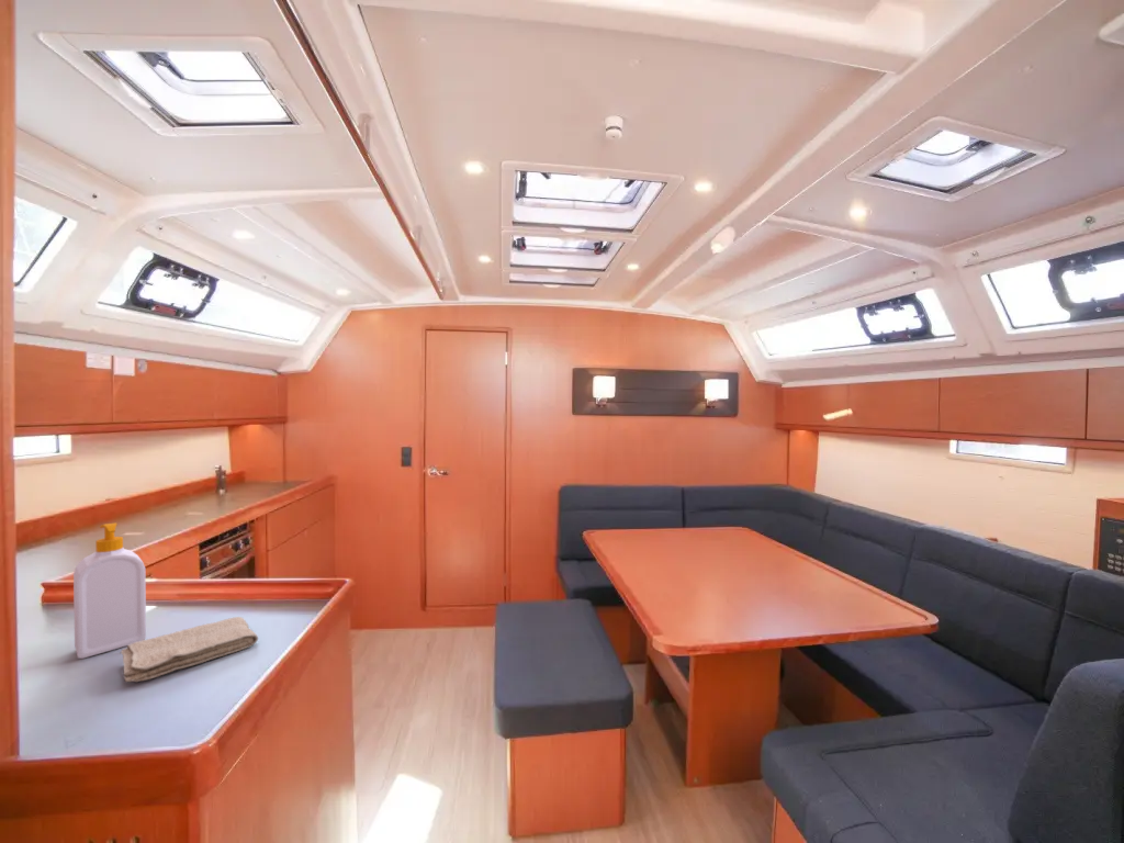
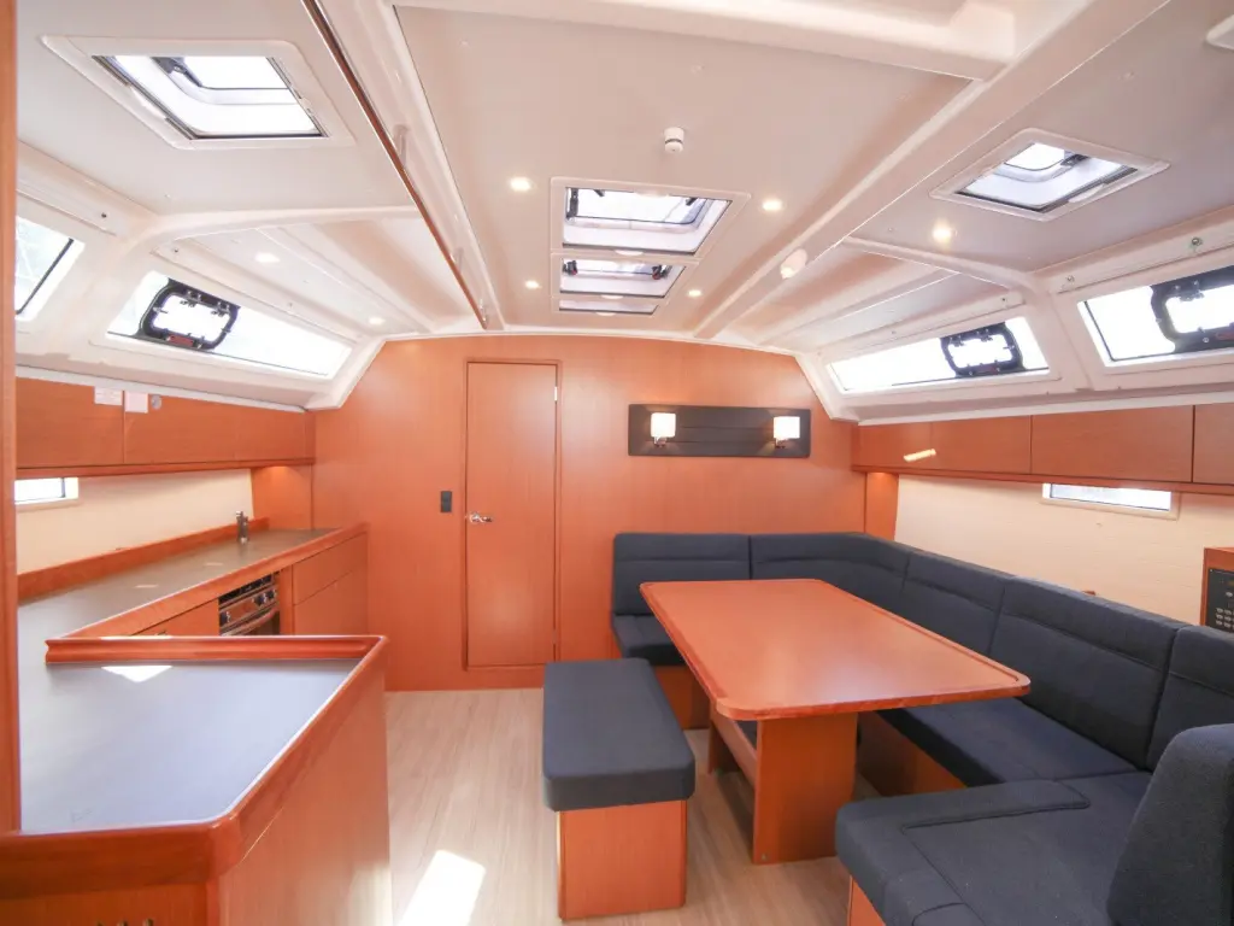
- washcloth (191, 644)
- soap bottle (110, 584)
